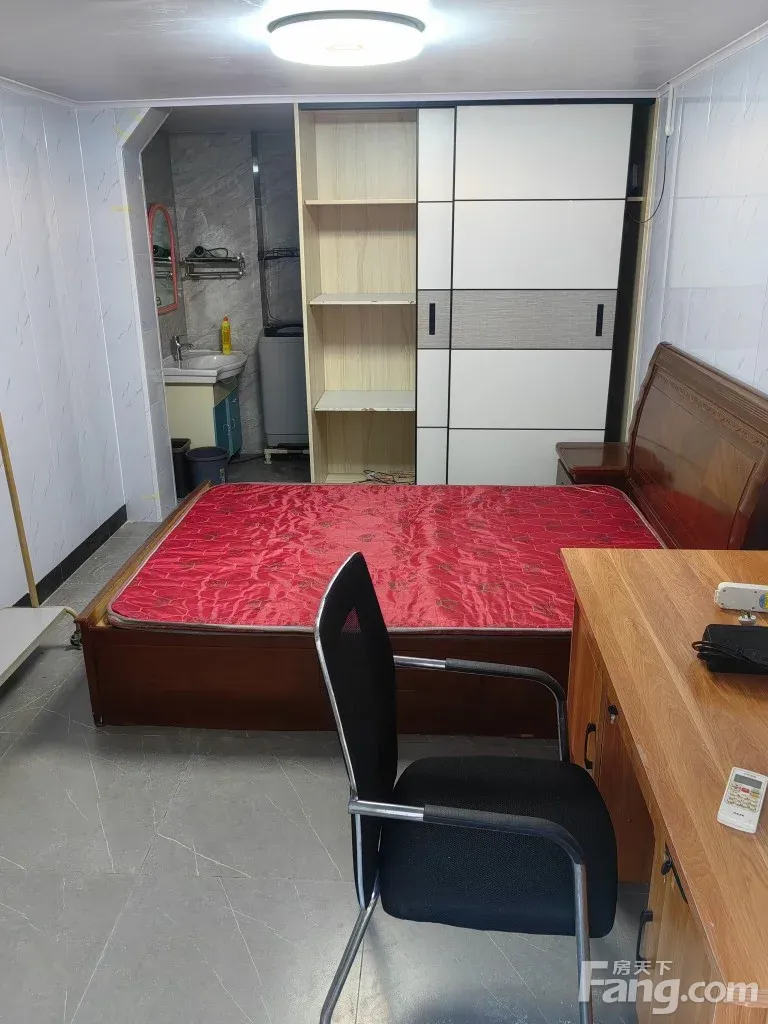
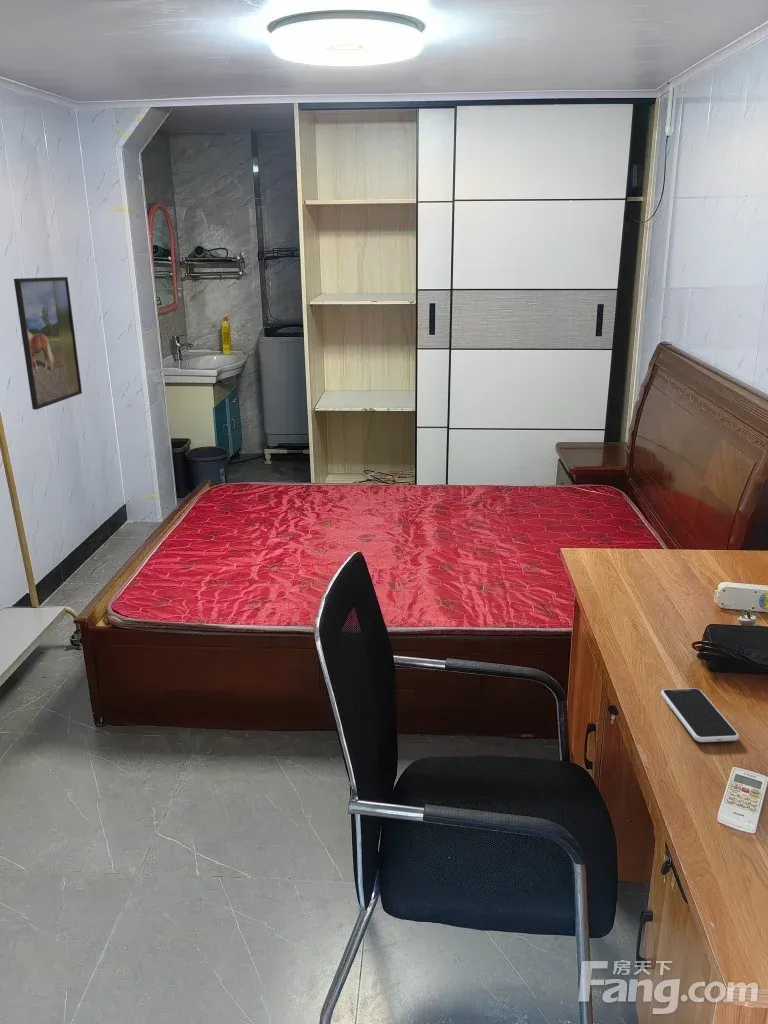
+ smartphone (698, 713)
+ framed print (50, 340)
